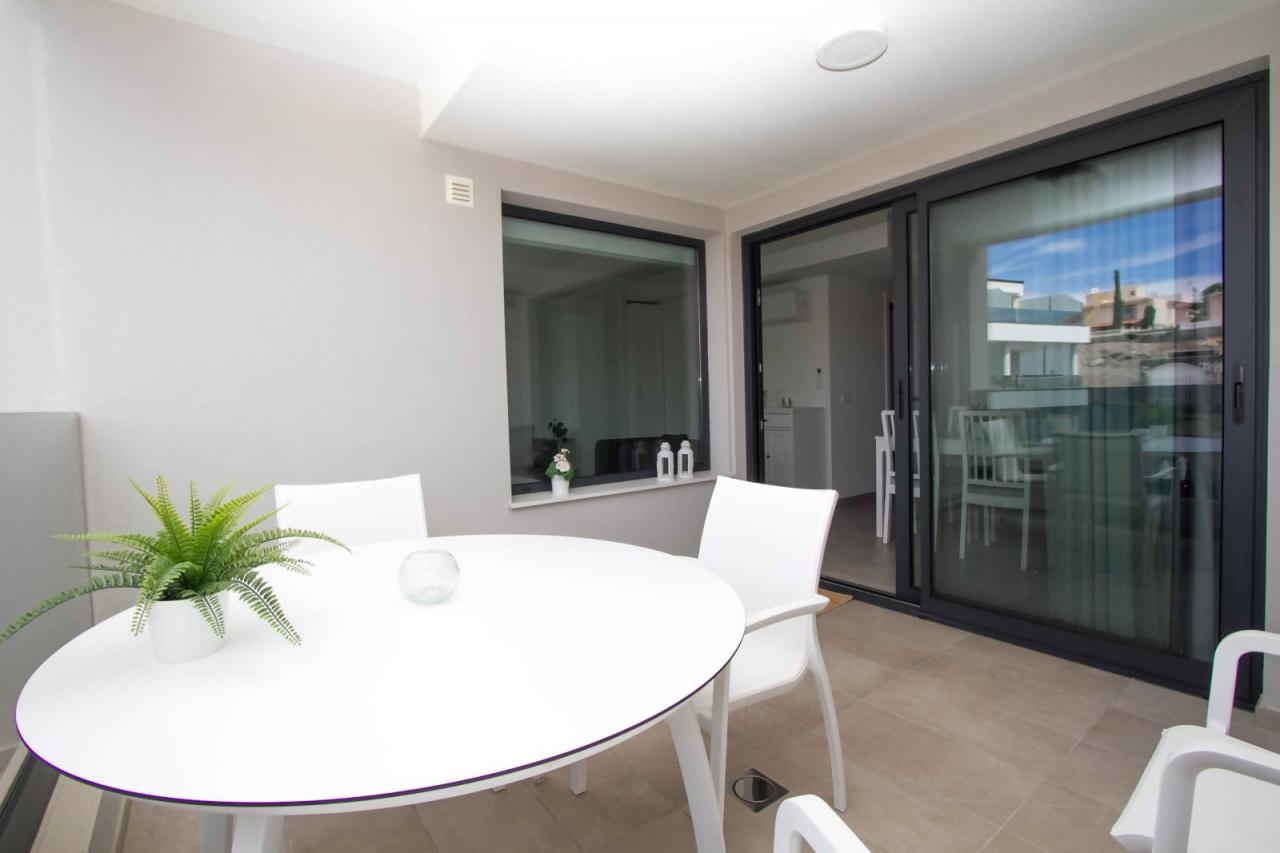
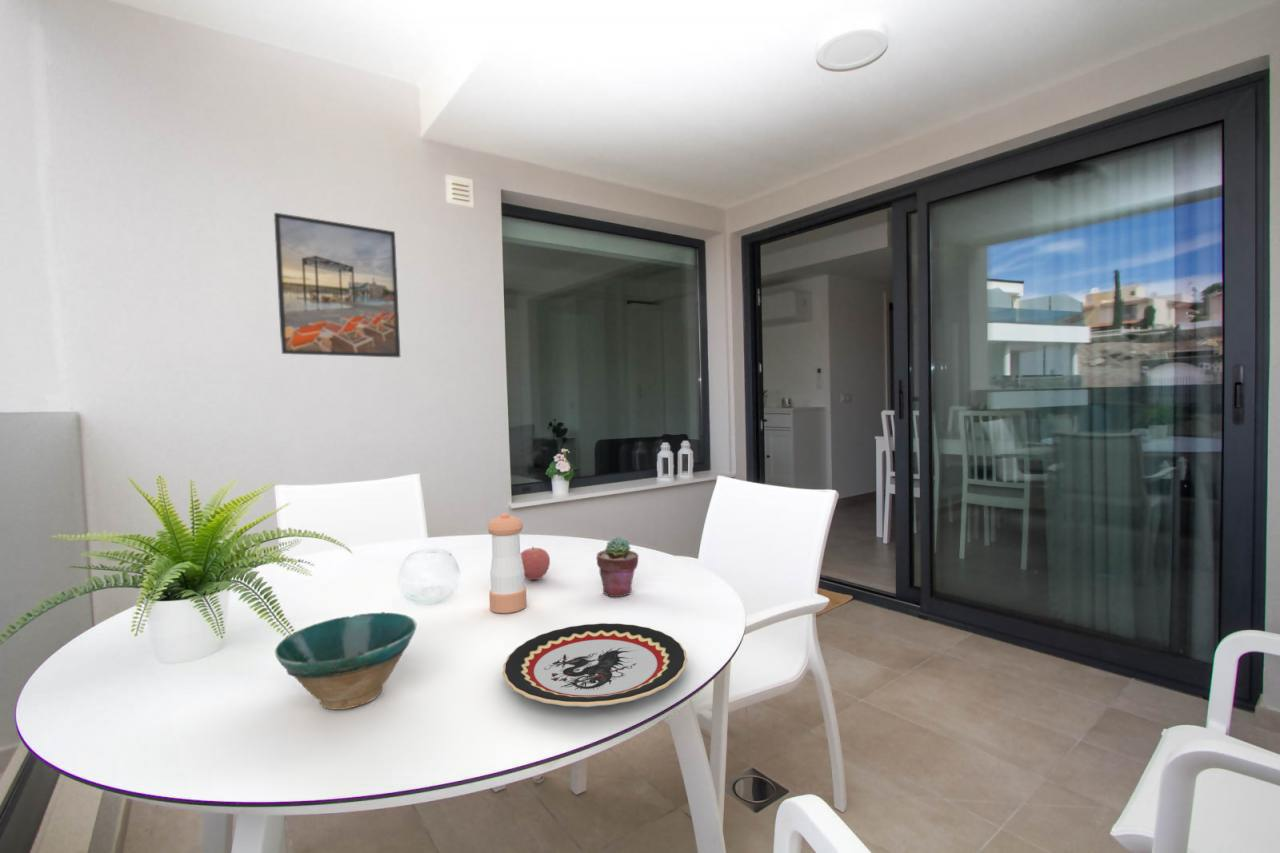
+ plate (596, 664)
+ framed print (341, 289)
+ pepper shaker (506, 560)
+ apple (533, 562)
+ bowl (350, 664)
+ potted succulent (617, 565)
